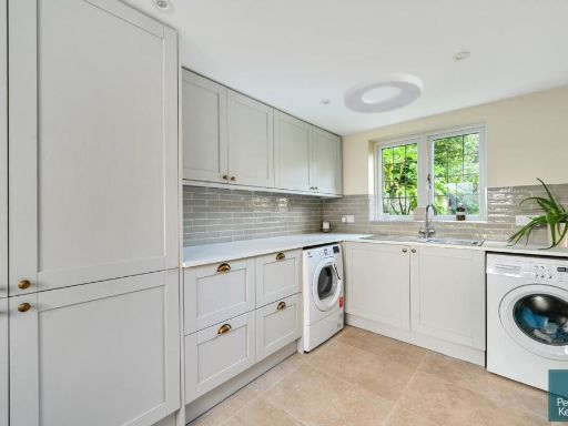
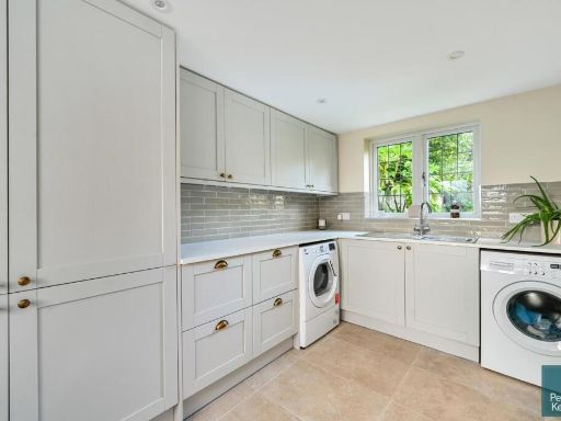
- ceiling light (384, 99)
